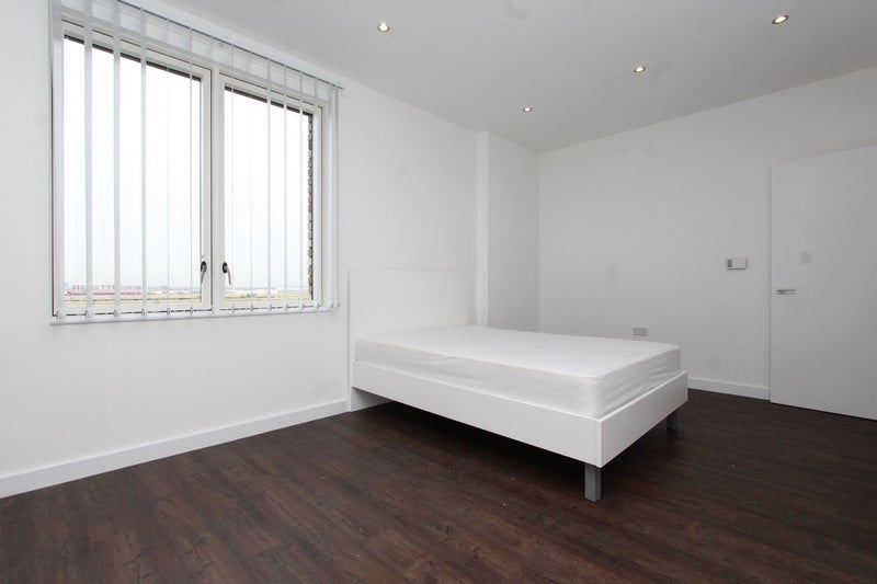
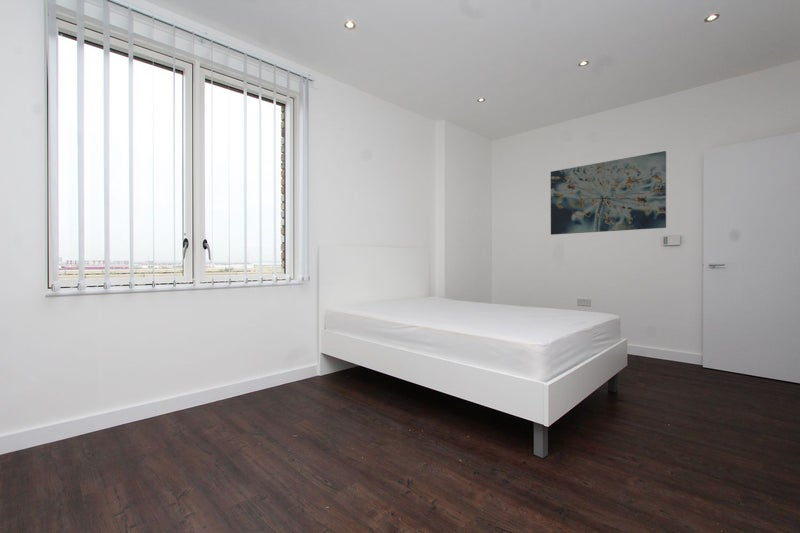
+ wall art (602, 197)
